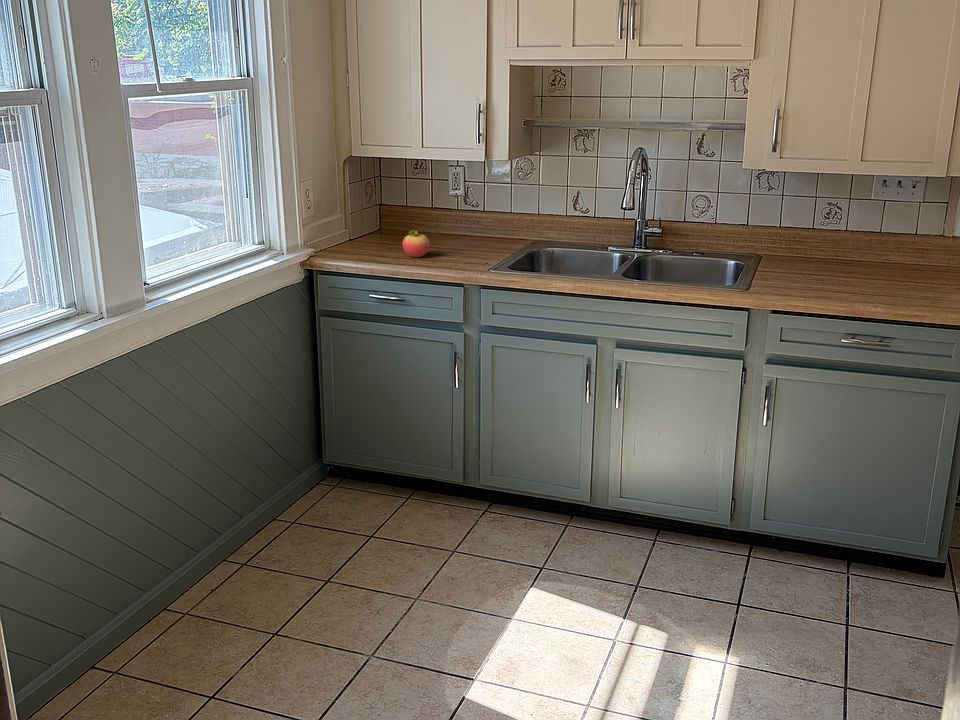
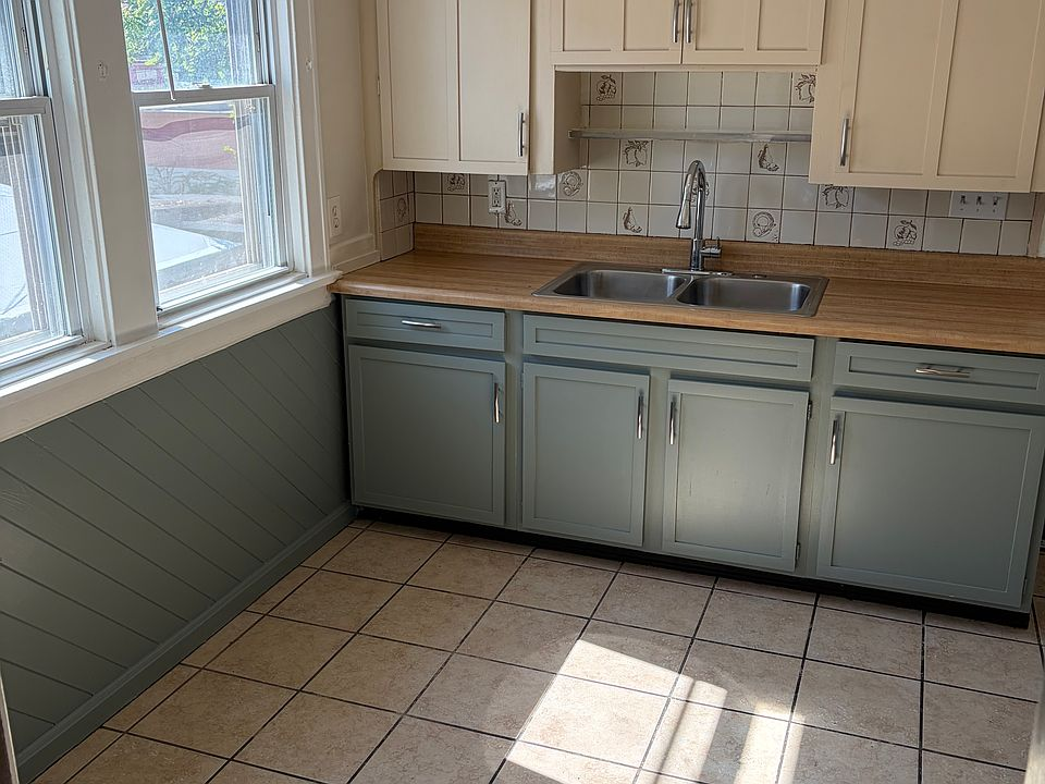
- fruit (416, 242)
